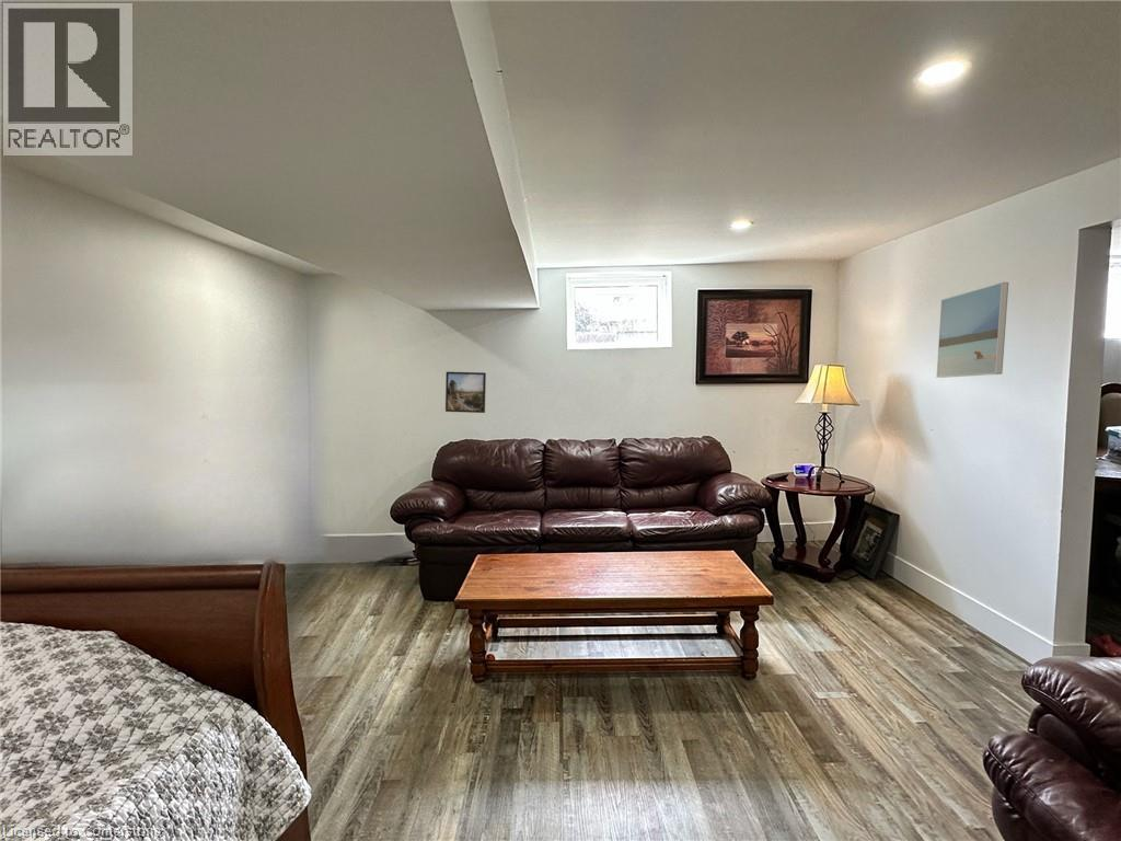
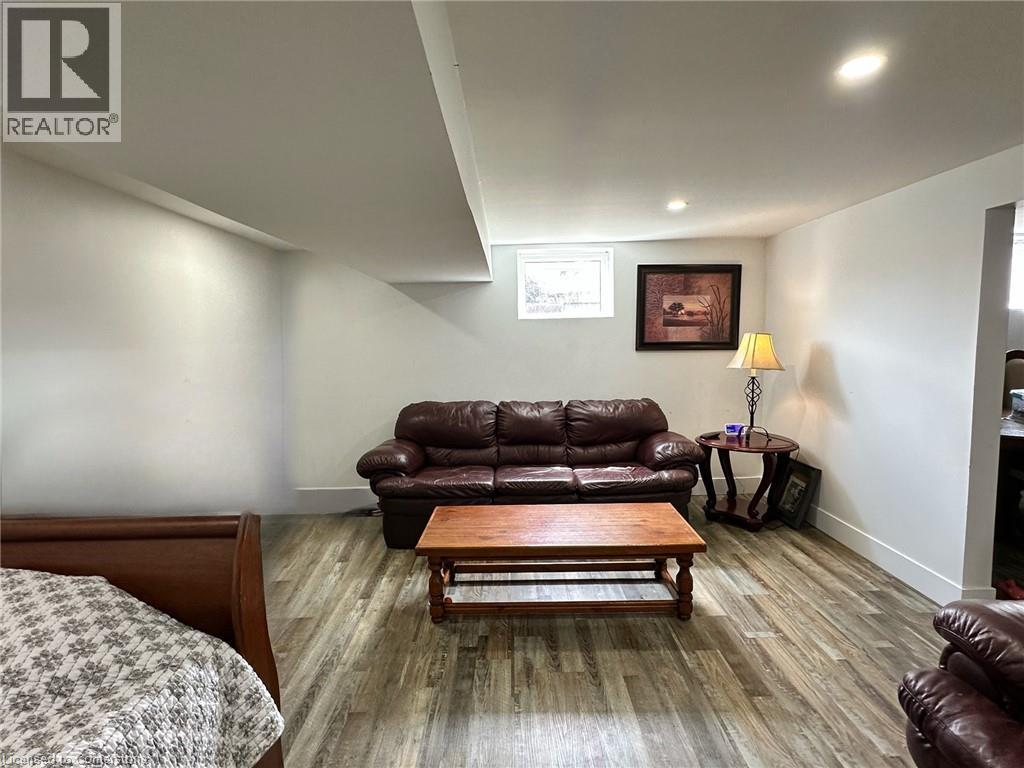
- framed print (969, 334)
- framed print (465, 392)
